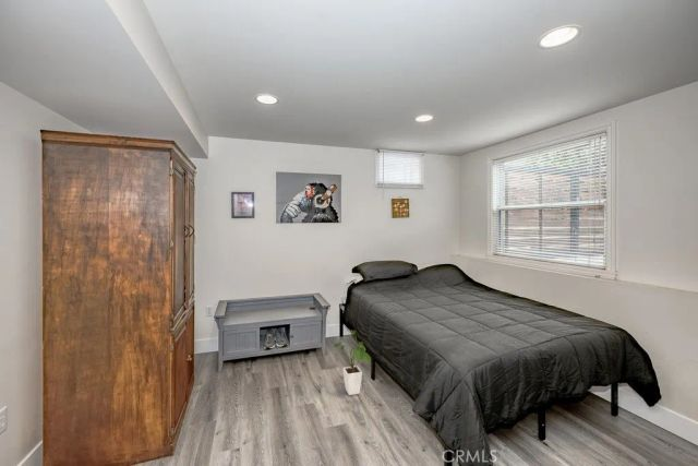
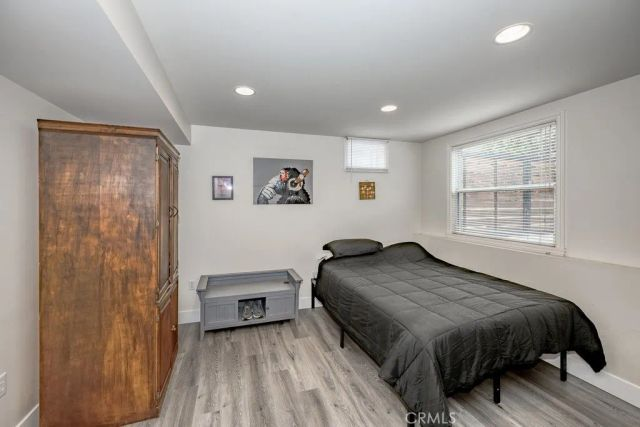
- house plant (350, 365)
